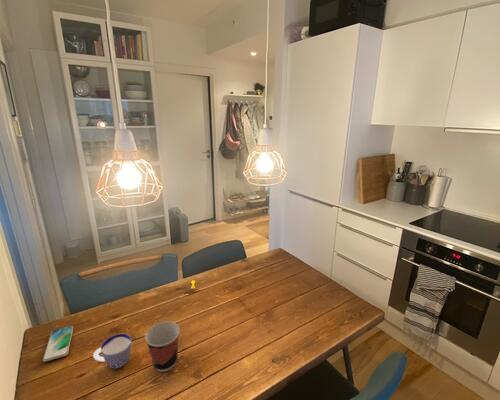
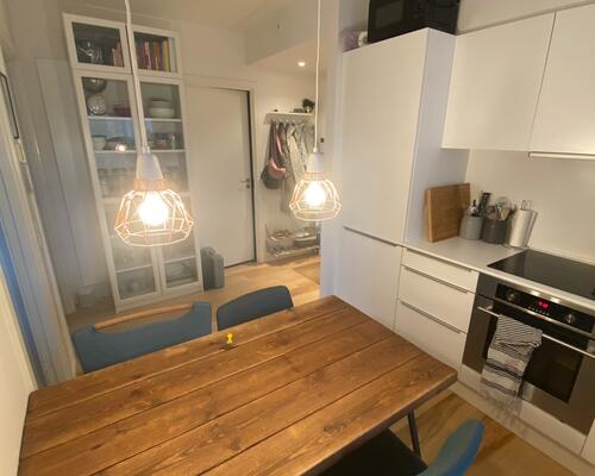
- cup (164, 347)
- smartphone (59, 342)
- cup (113, 353)
